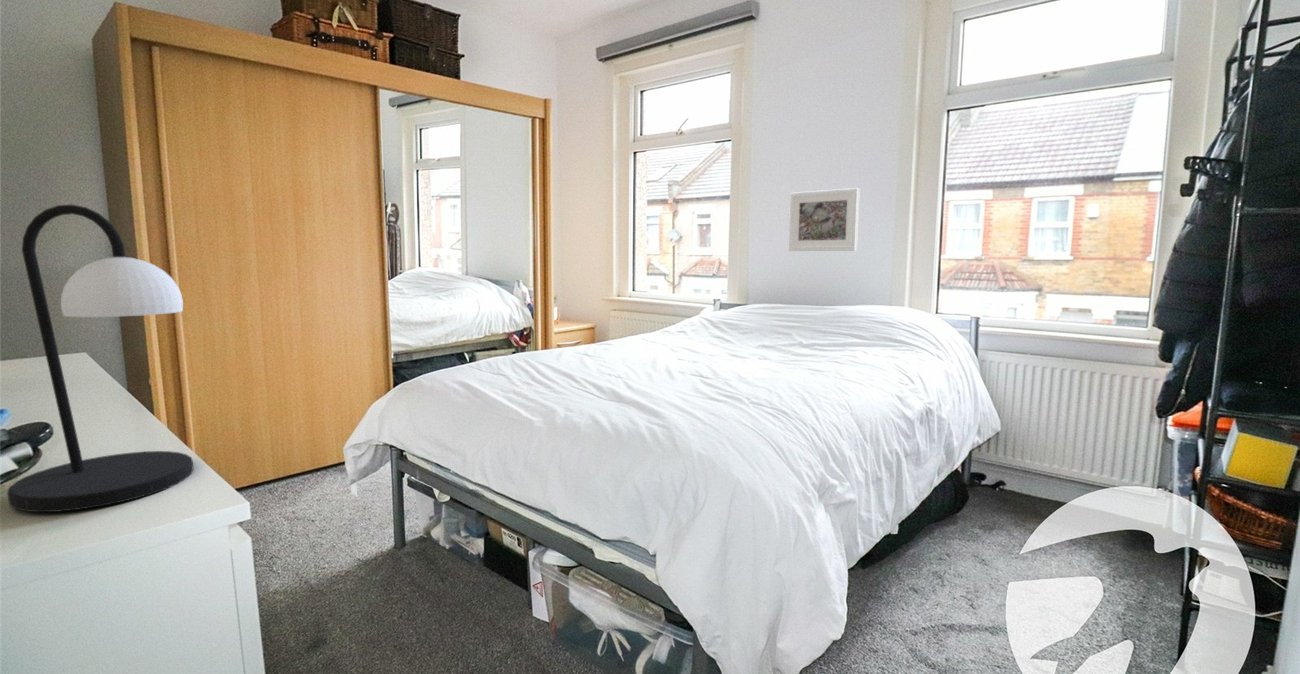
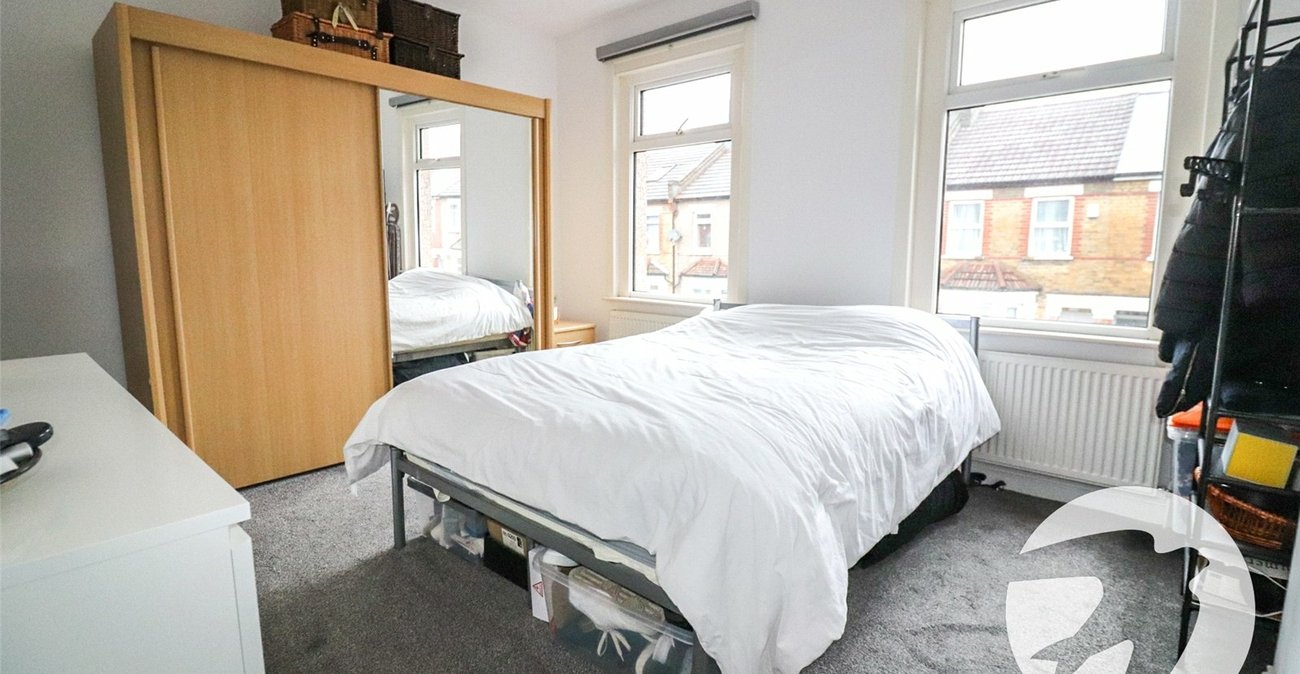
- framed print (822, 220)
- table lamp (93, 316)
